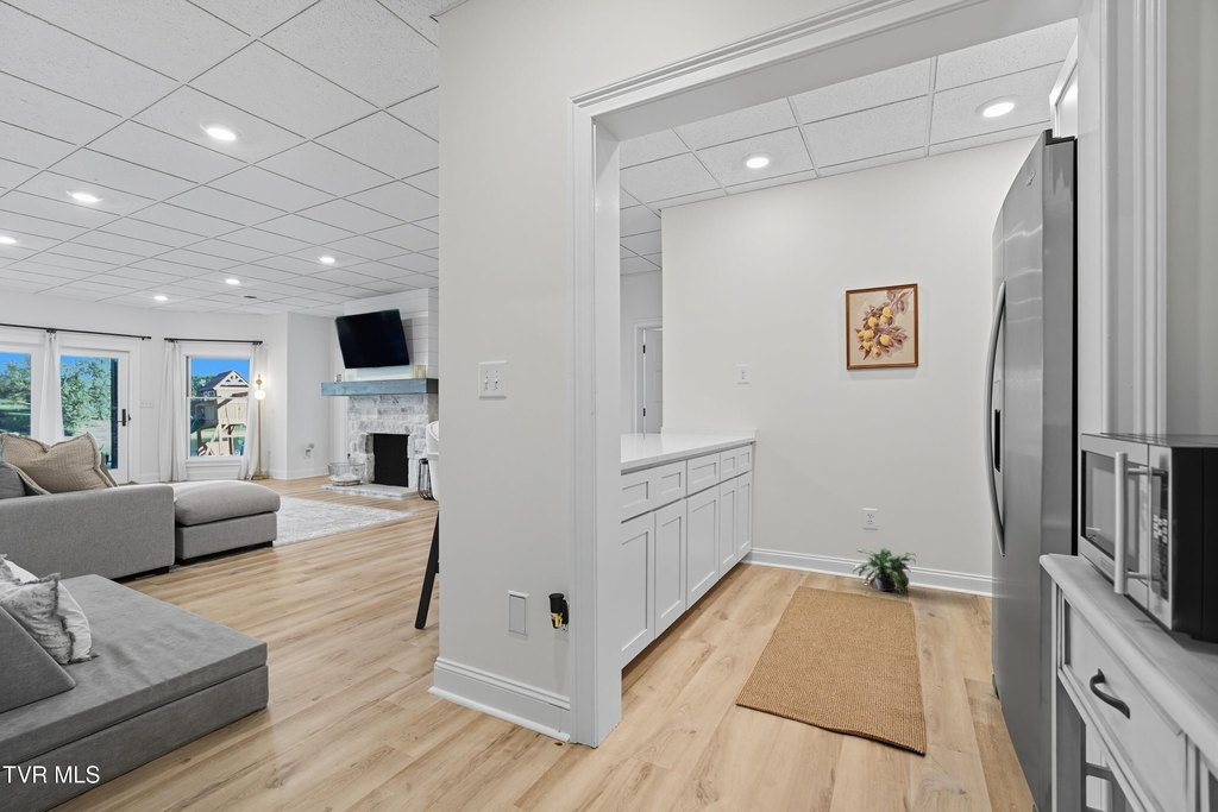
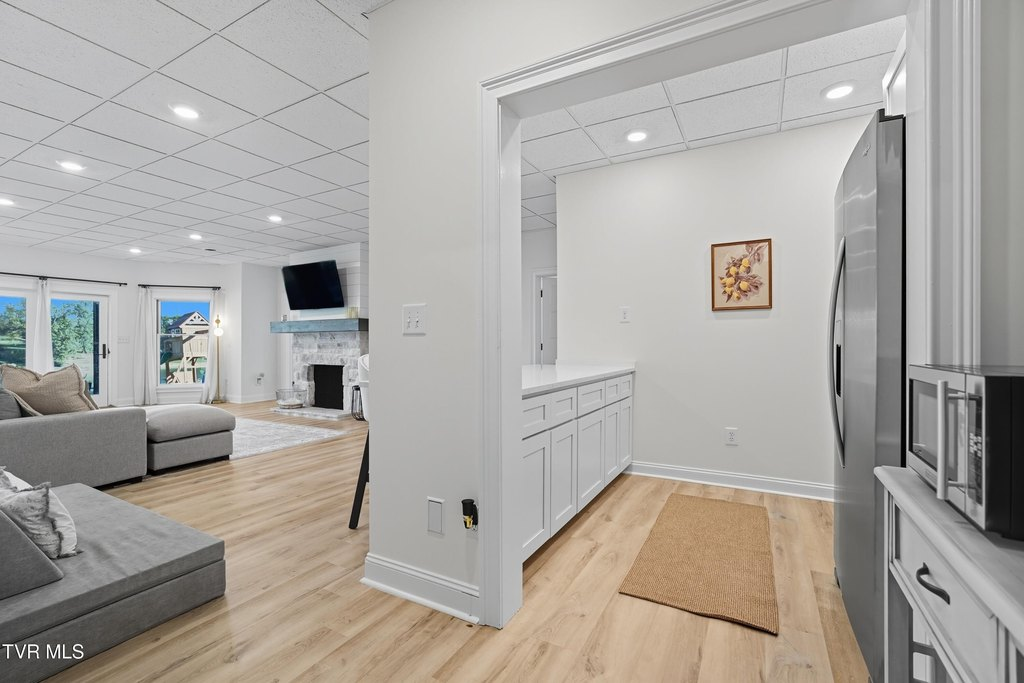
- potted plant (884, 567)
